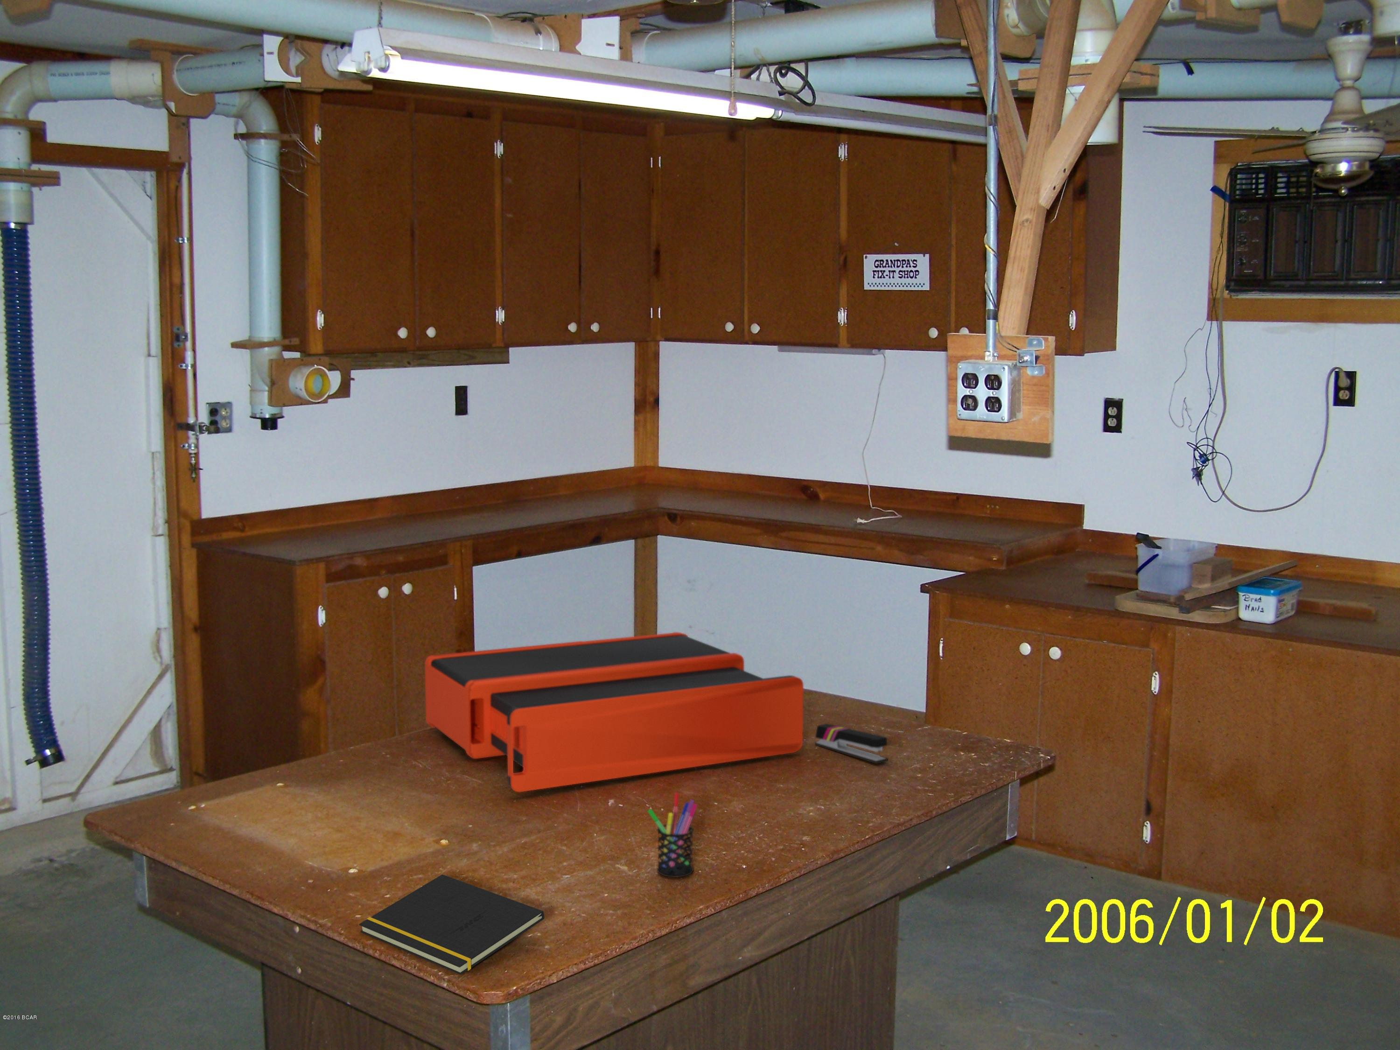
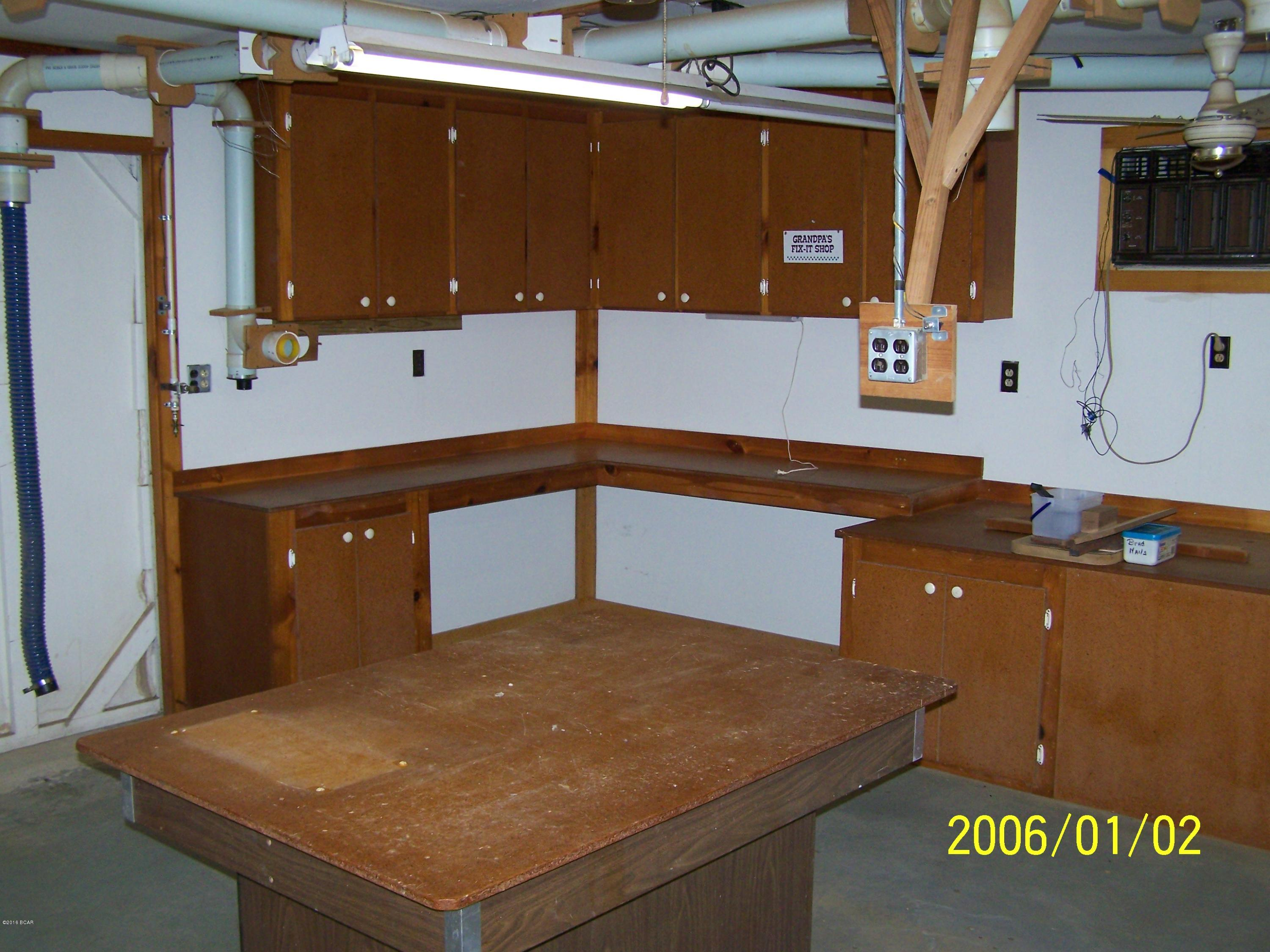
- notepad (451, 921)
- toolbox (609, 703)
- stapler (850, 741)
- pen holder (671, 834)
